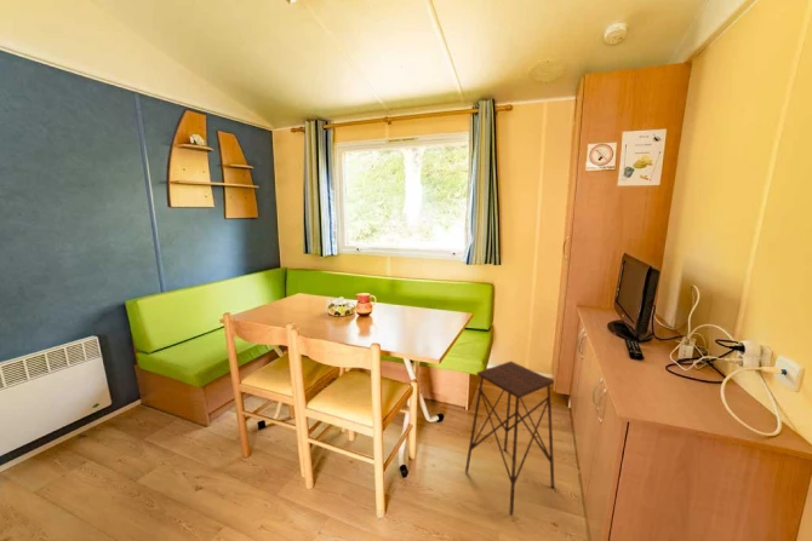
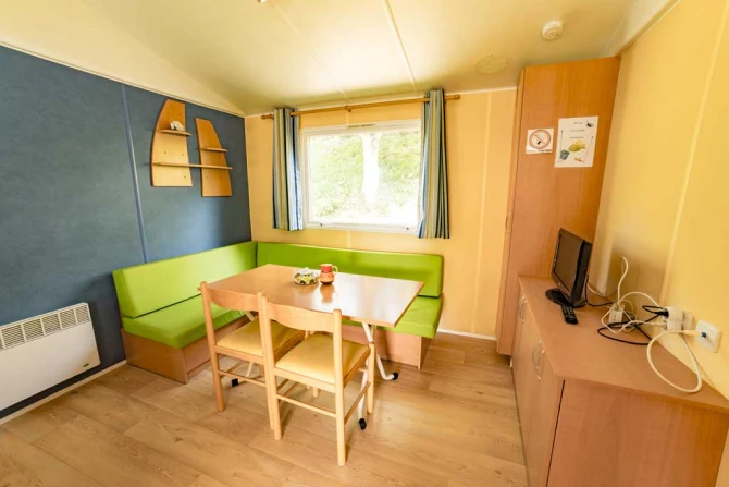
- side table (510, 428)
